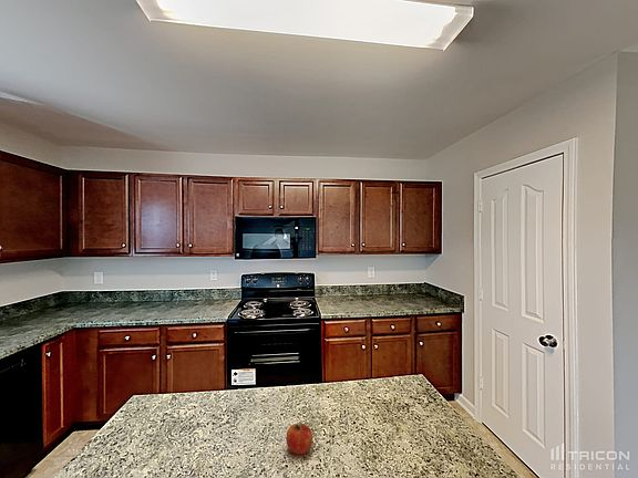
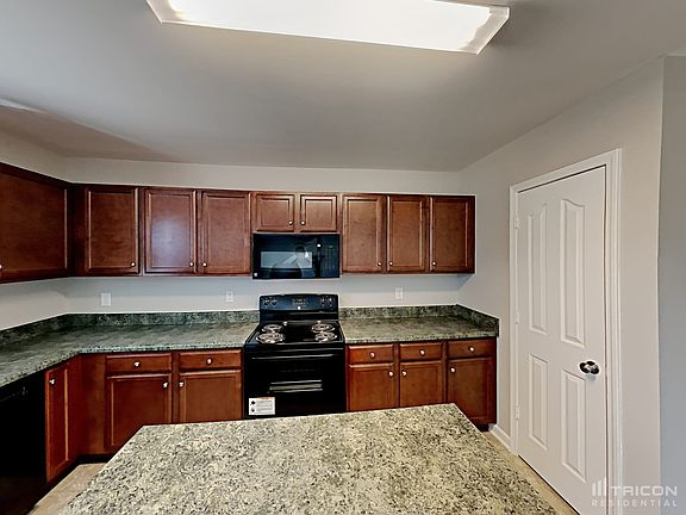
- fruit (299, 436)
